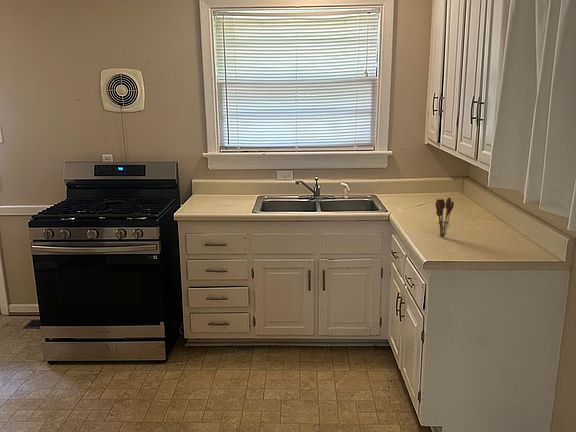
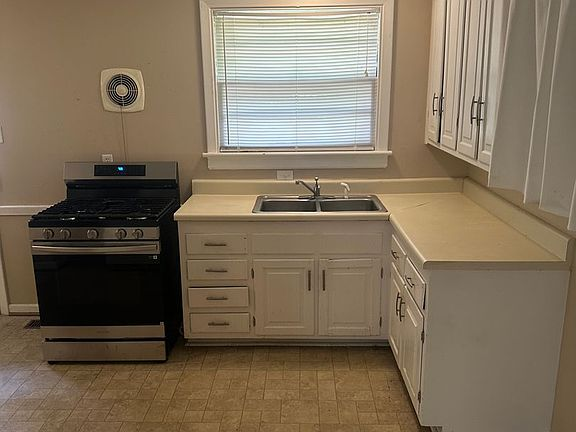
- utensil holder (442, 216)
